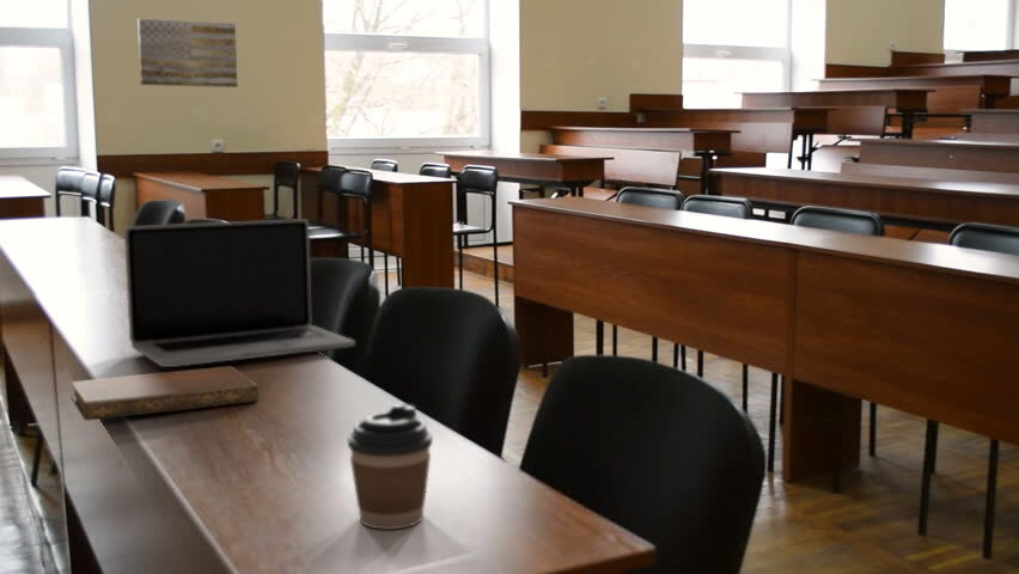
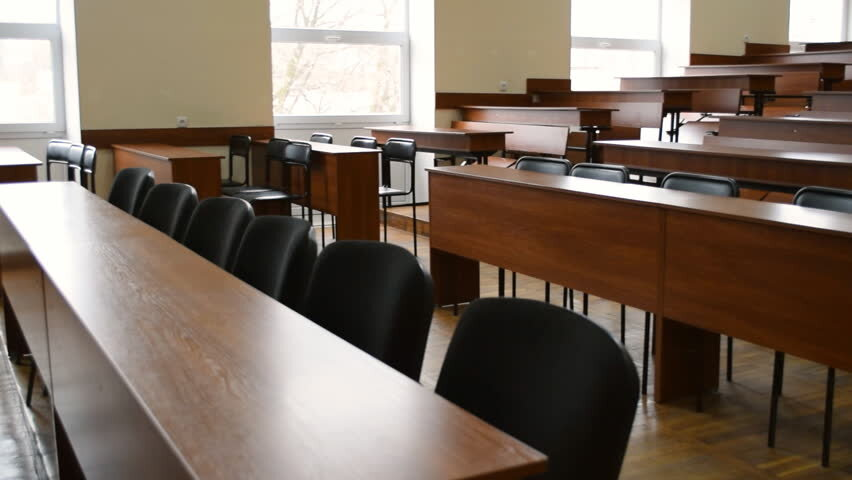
- notebook (164, 391)
- coffee cup (390, 464)
- wall art (188, 53)
- laptop (240, 288)
